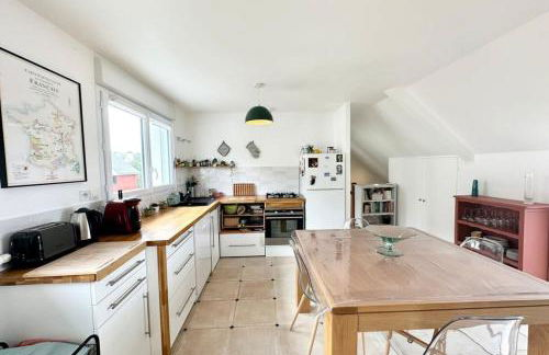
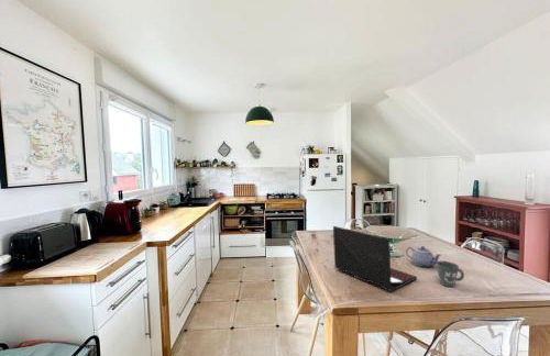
+ laptop (373, 251)
+ teapot (422, 255)
+ mug (450, 274)
